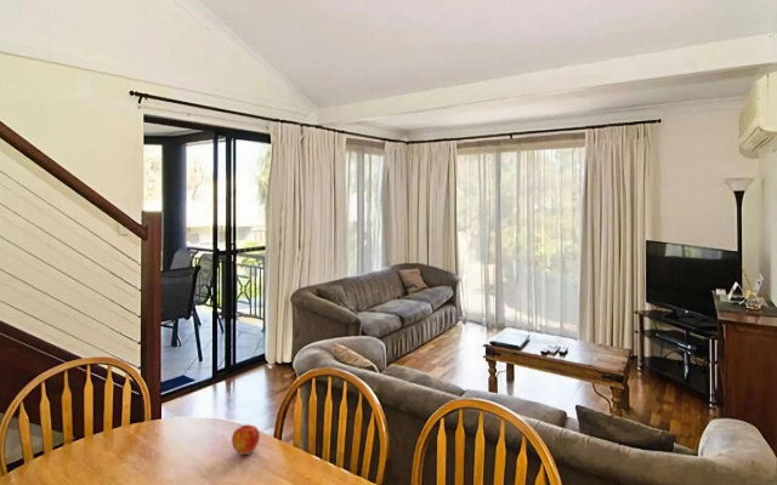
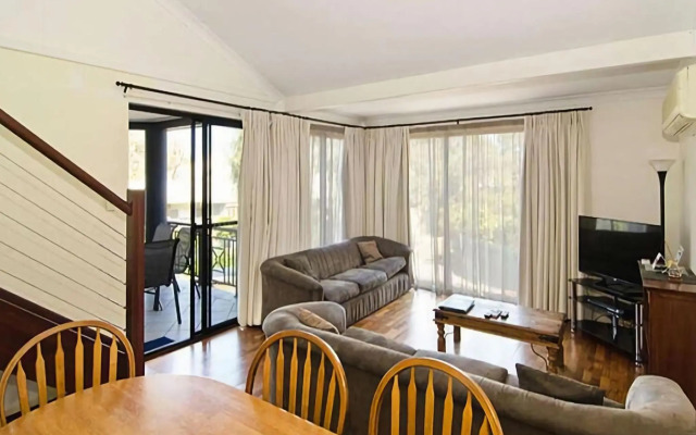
- apple (245, 439)
